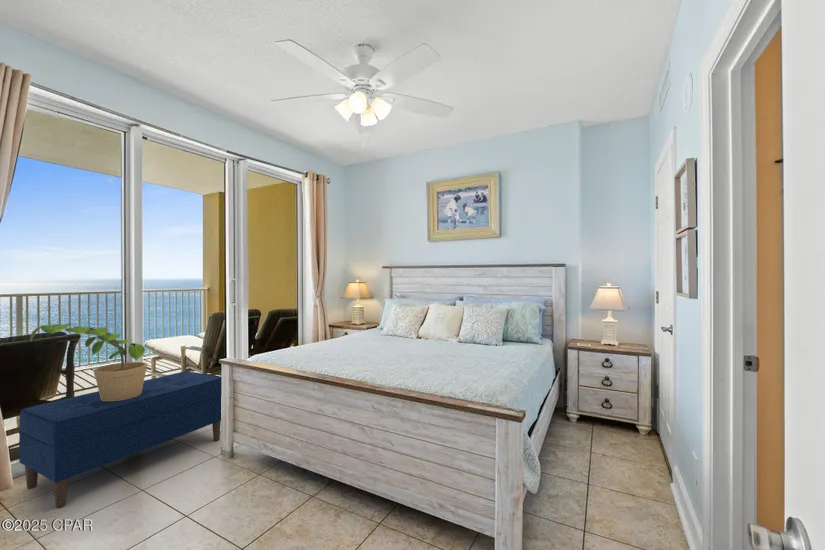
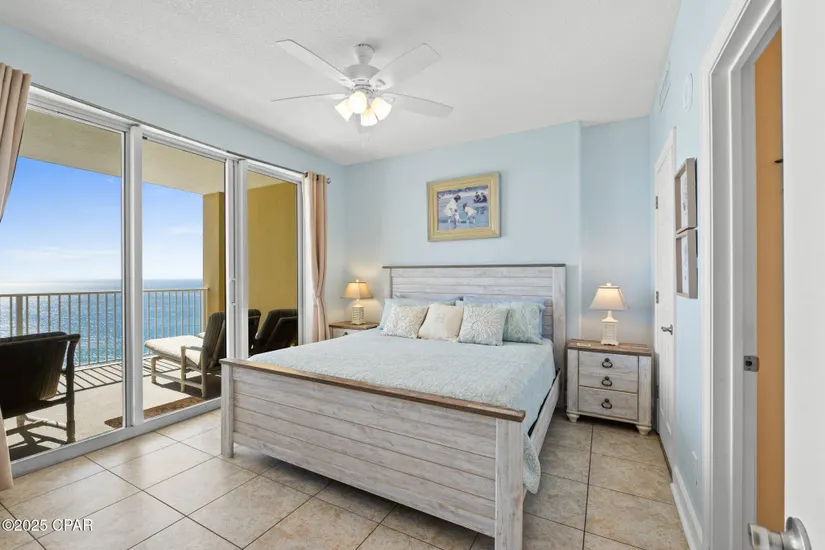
- bench (135, 425)
- potted plant (92, 355)
